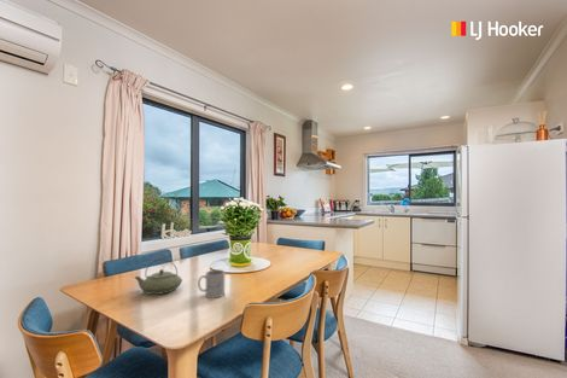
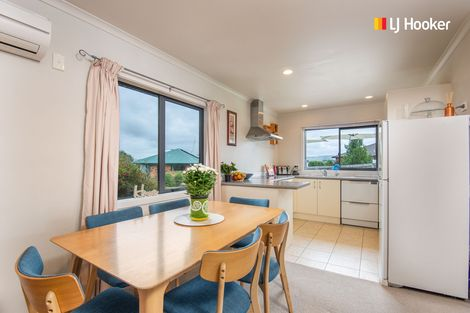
- mug (211, 283)
- teapot (158, 274)
